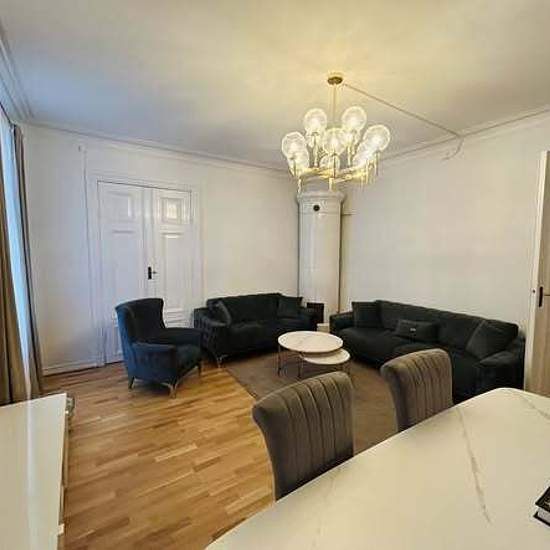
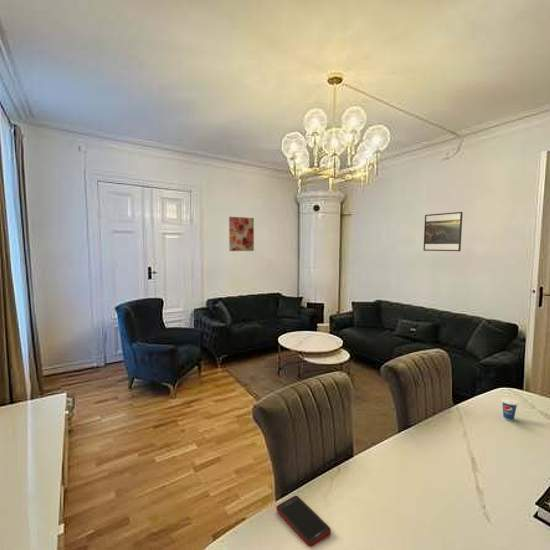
+ wall art (241, 234)
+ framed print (442, 232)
+ cell phone (302, 519)
+ cup (509, 404)
